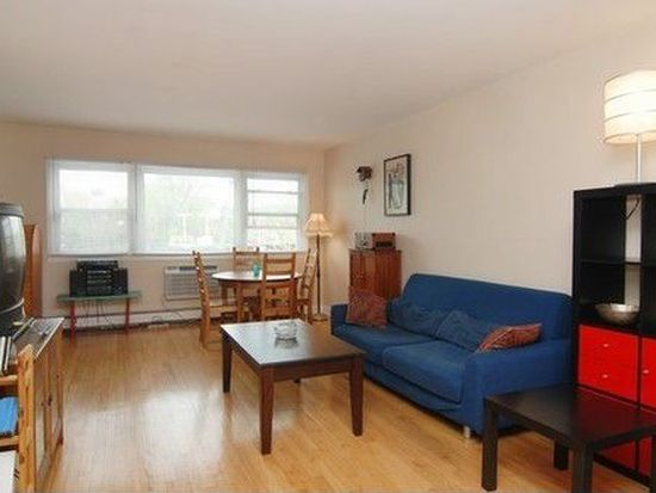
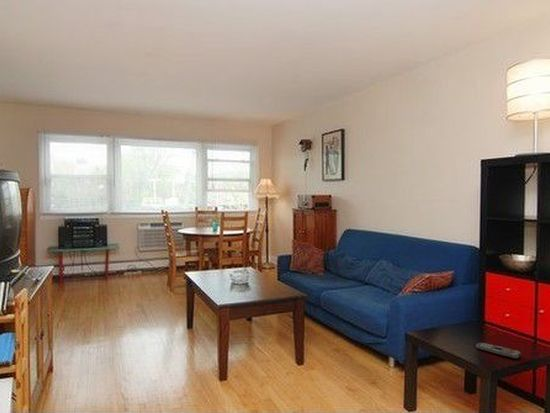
+ remote control (497, 350)
